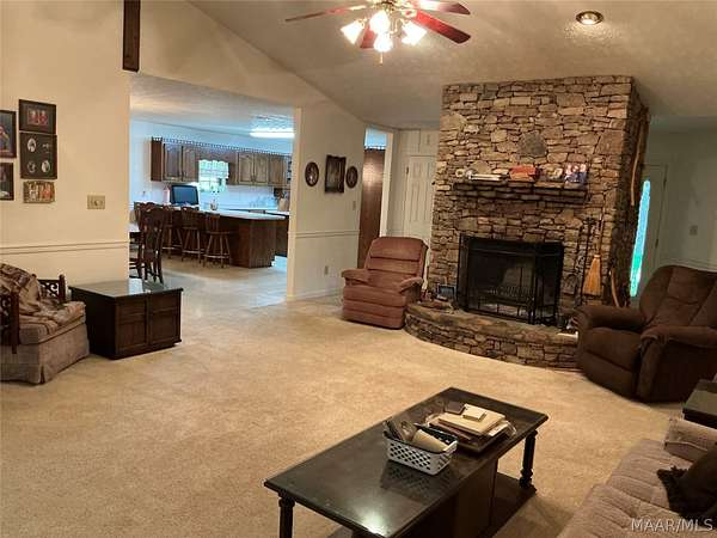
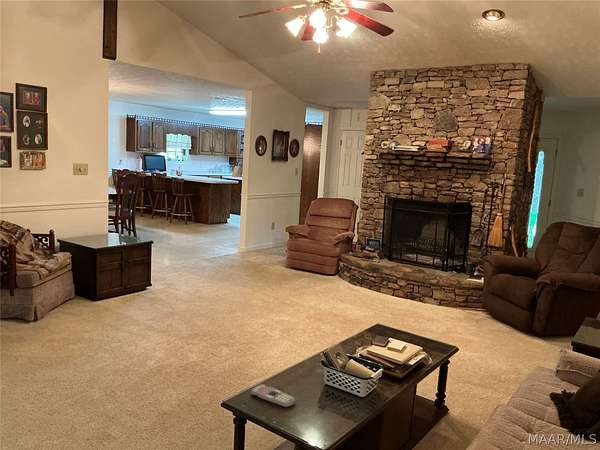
+ remote control (273, 396)
